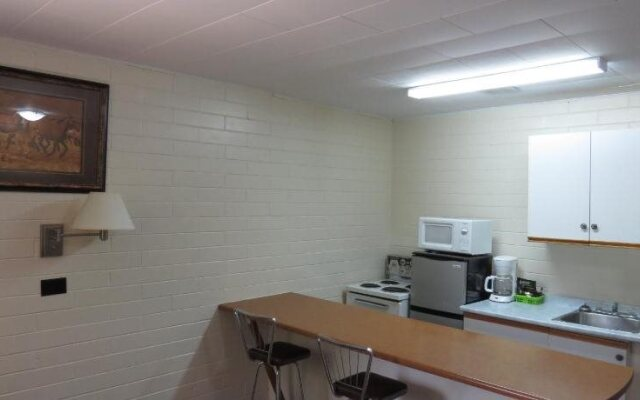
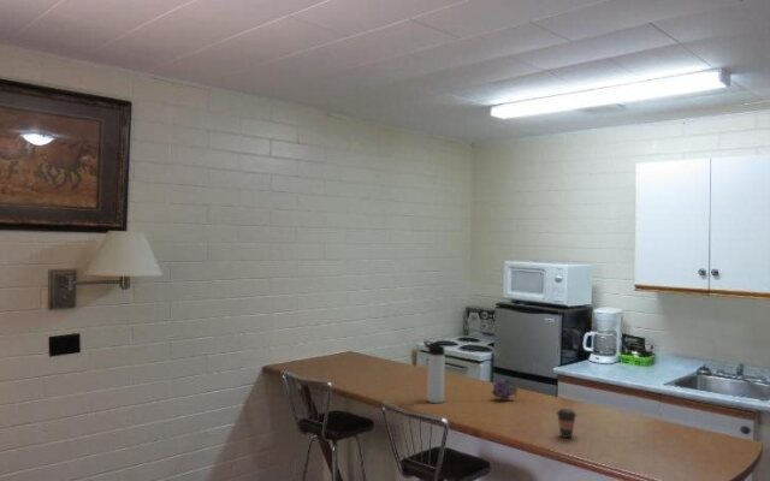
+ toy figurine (503, 387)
+ thermos bottle (433, 370)
+ coffee cup (565, 423)
